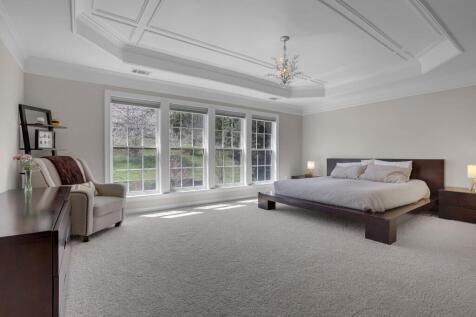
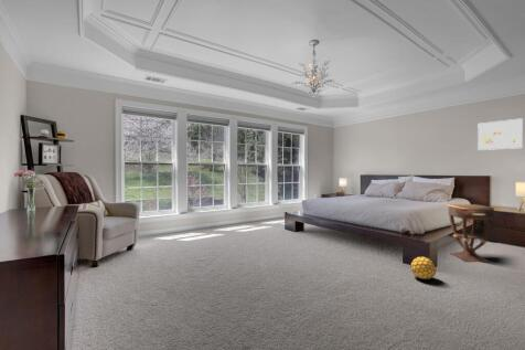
+ decorative ball (422, 267)
+ side table (471, 232)
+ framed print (499, 135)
